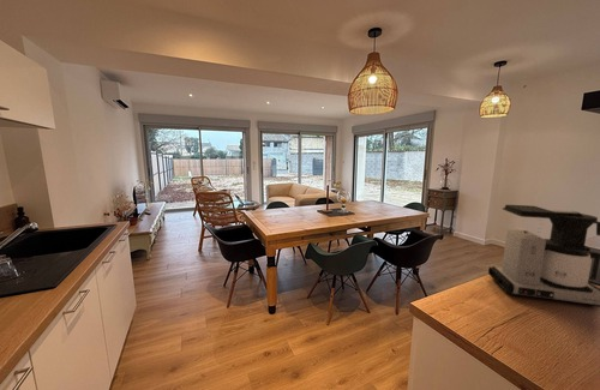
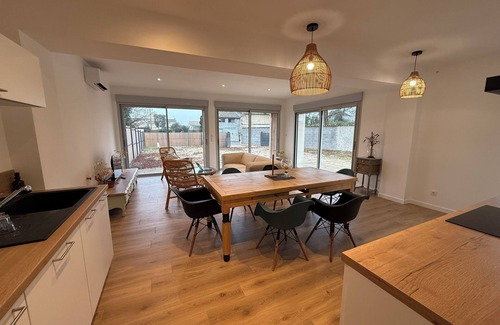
- coffee maker (548, 251)
